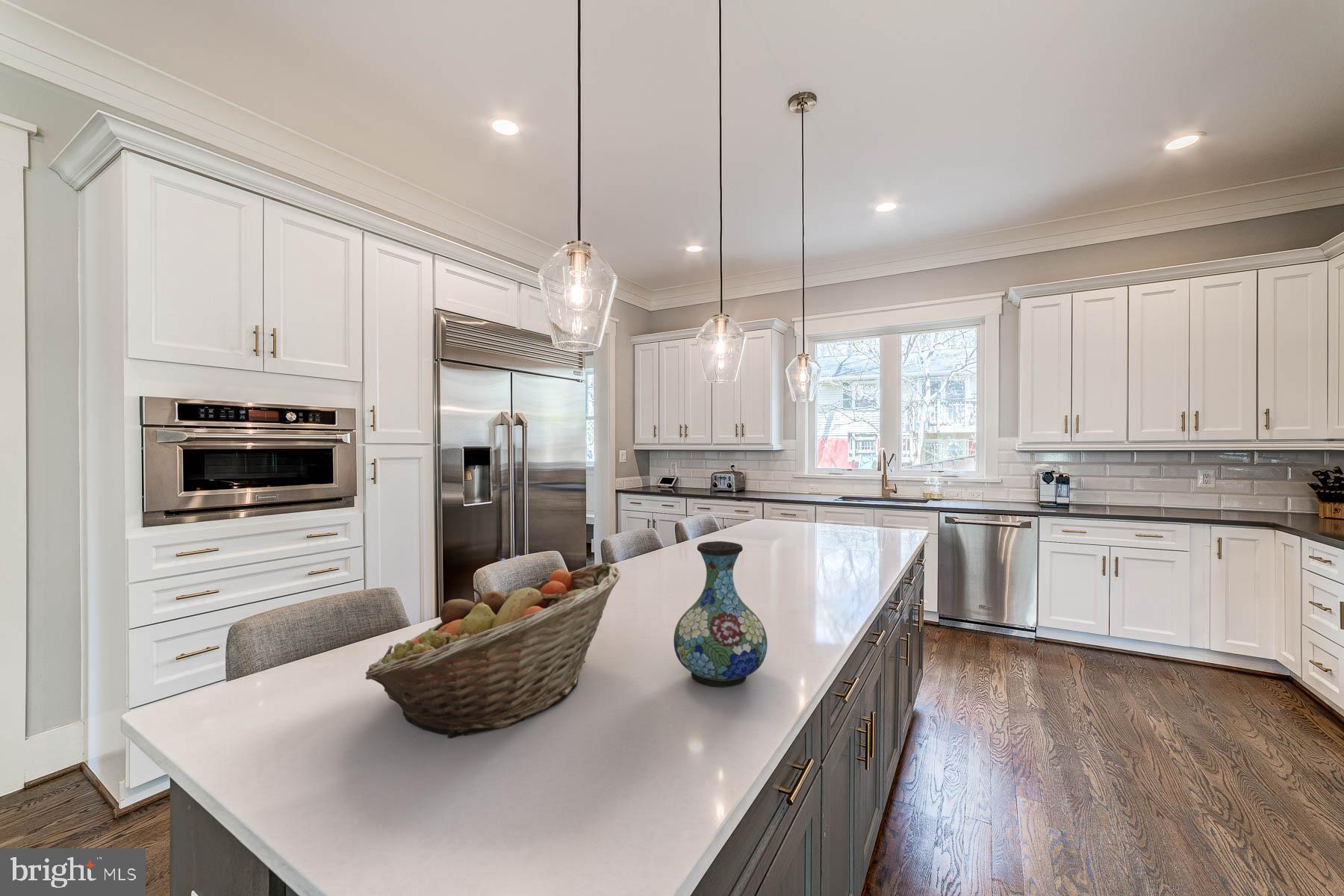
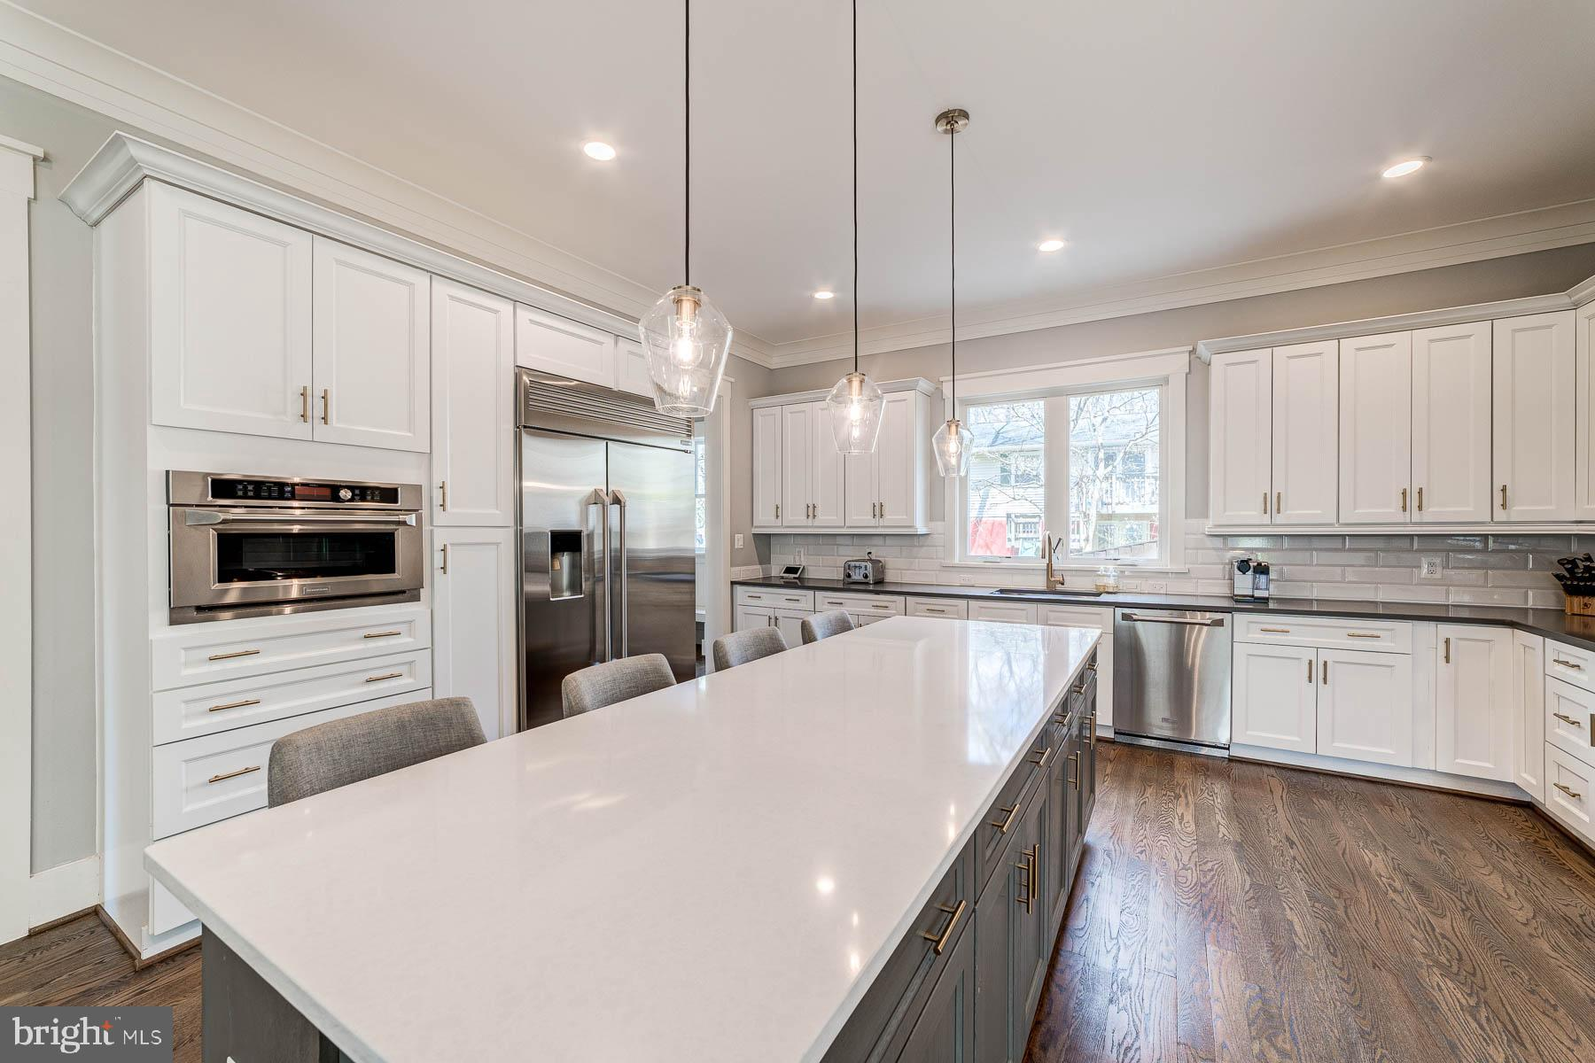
- vase (720, 610)
- fruit basket (509, 632)
